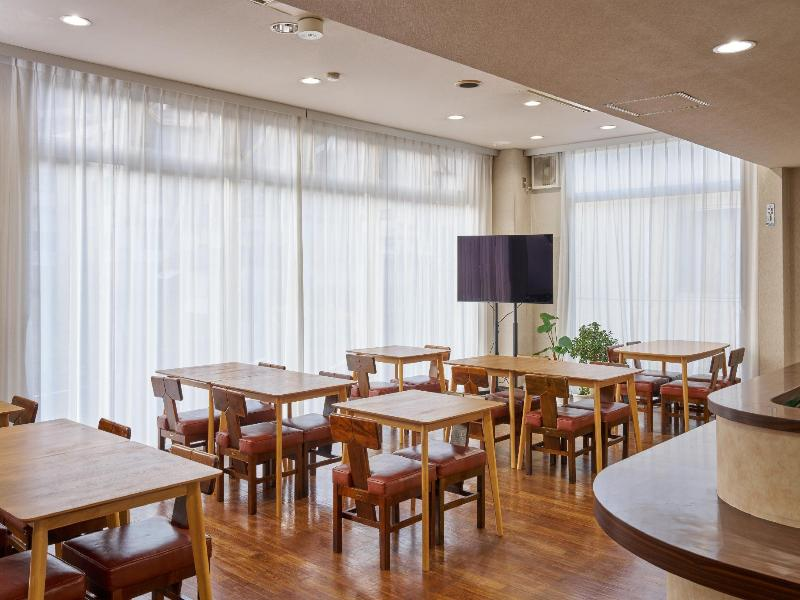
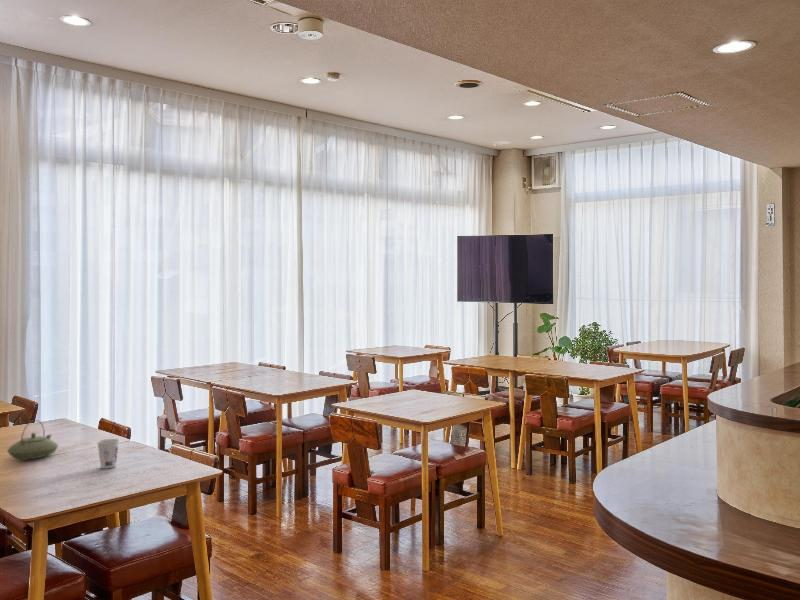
+ cup (108, 453)
+ teapot (35, 437)
